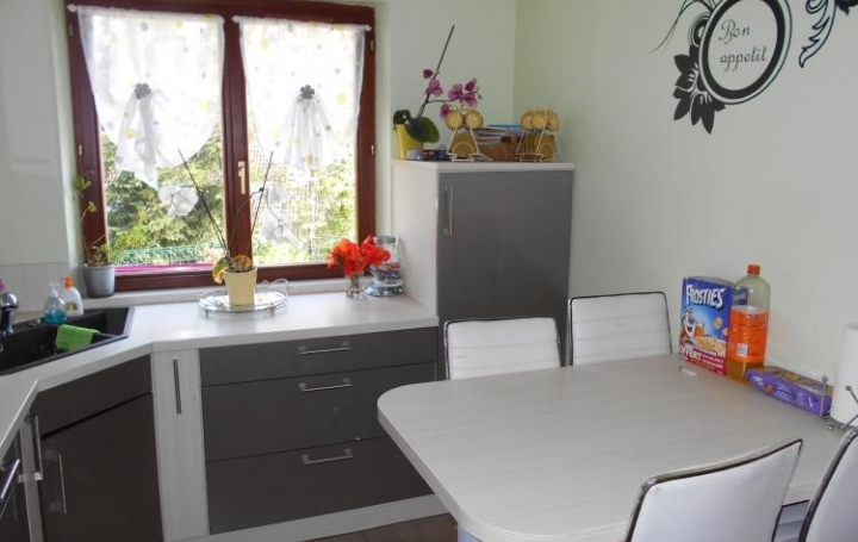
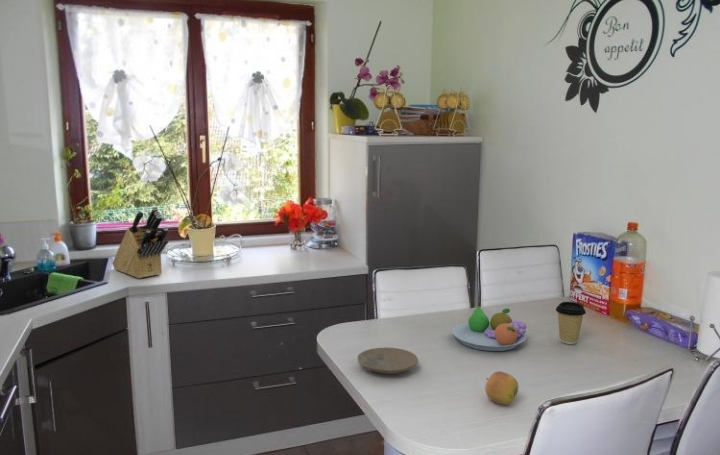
+ coffee cup (569, 323)
+ apple (500, 387)
+ plate (387, 362)
+ knife block (139, 239)
+ fruit bowl (489, 325)
